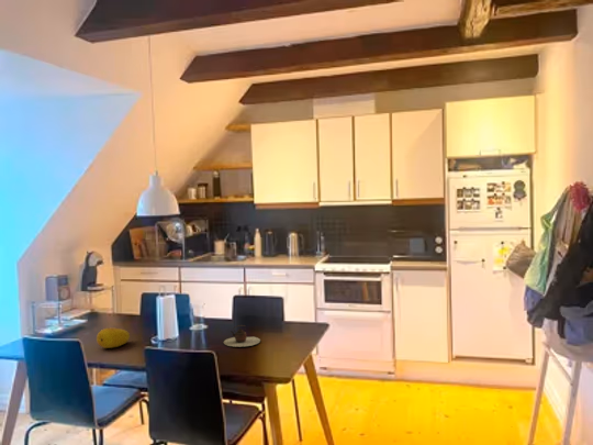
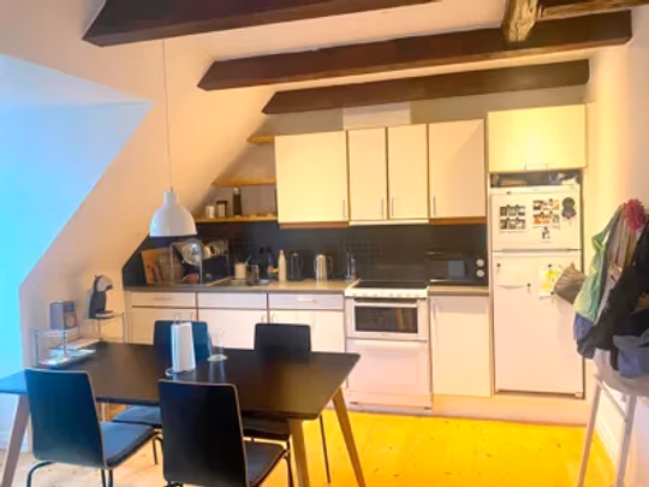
- fruit (114, 336)
- teapot (242, 333)
